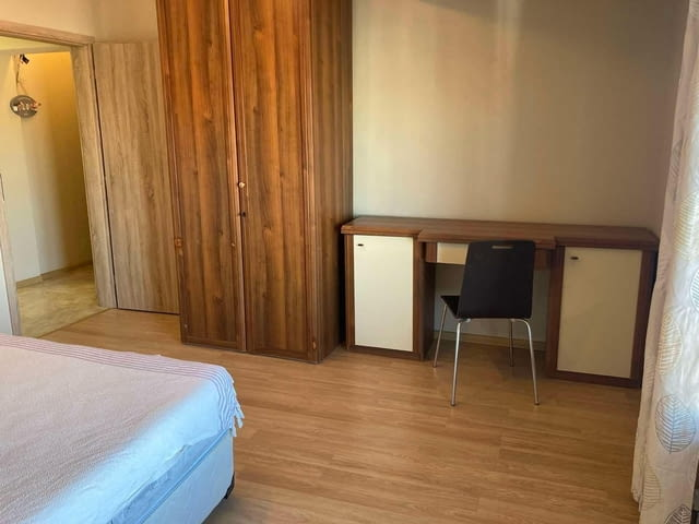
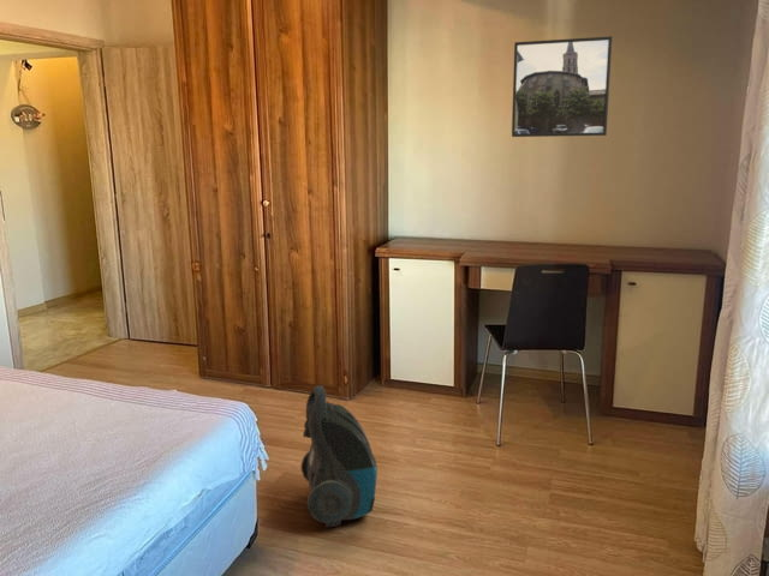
+ vacuum cleaner (338, 449)
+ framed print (560, 88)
